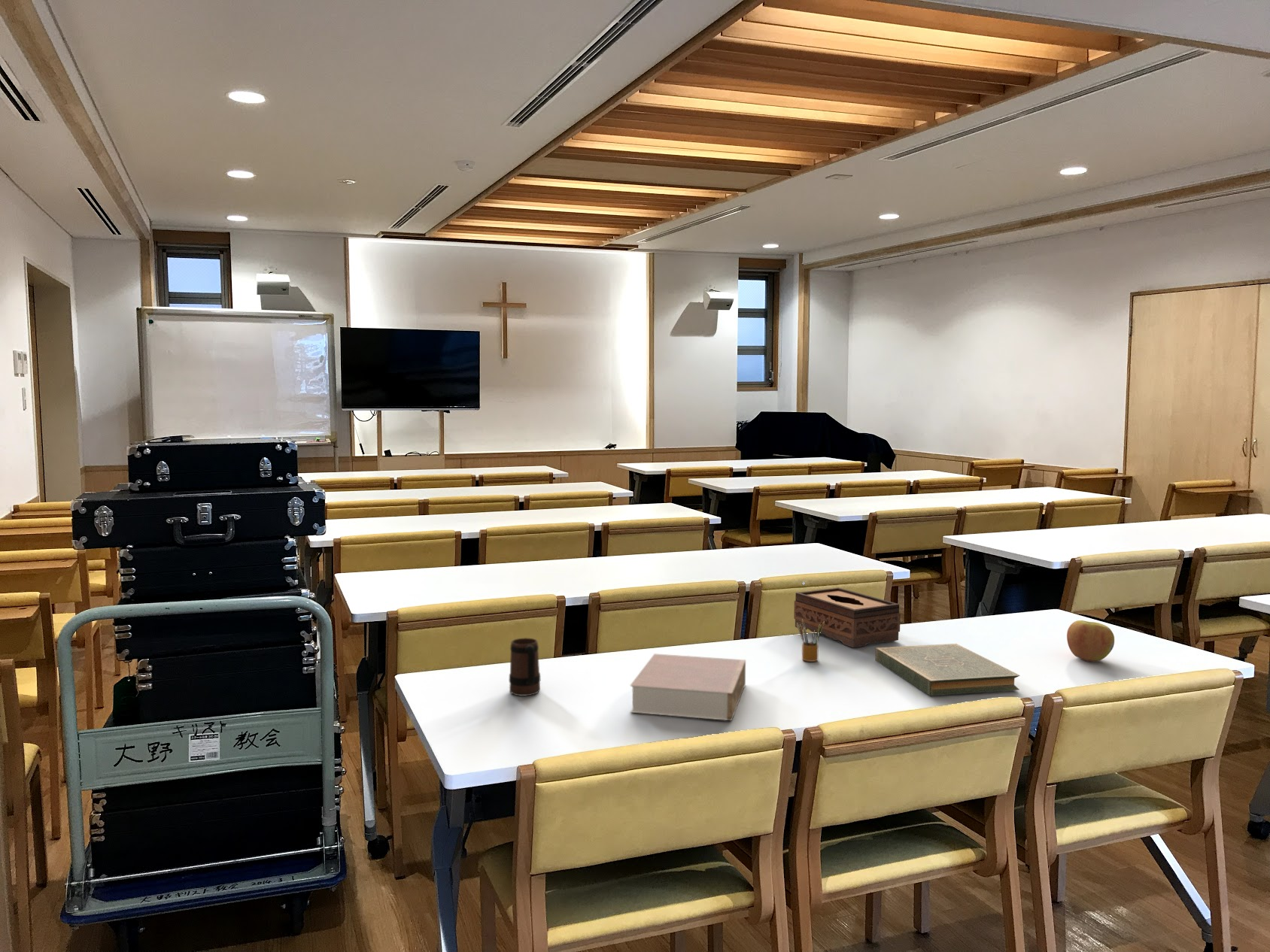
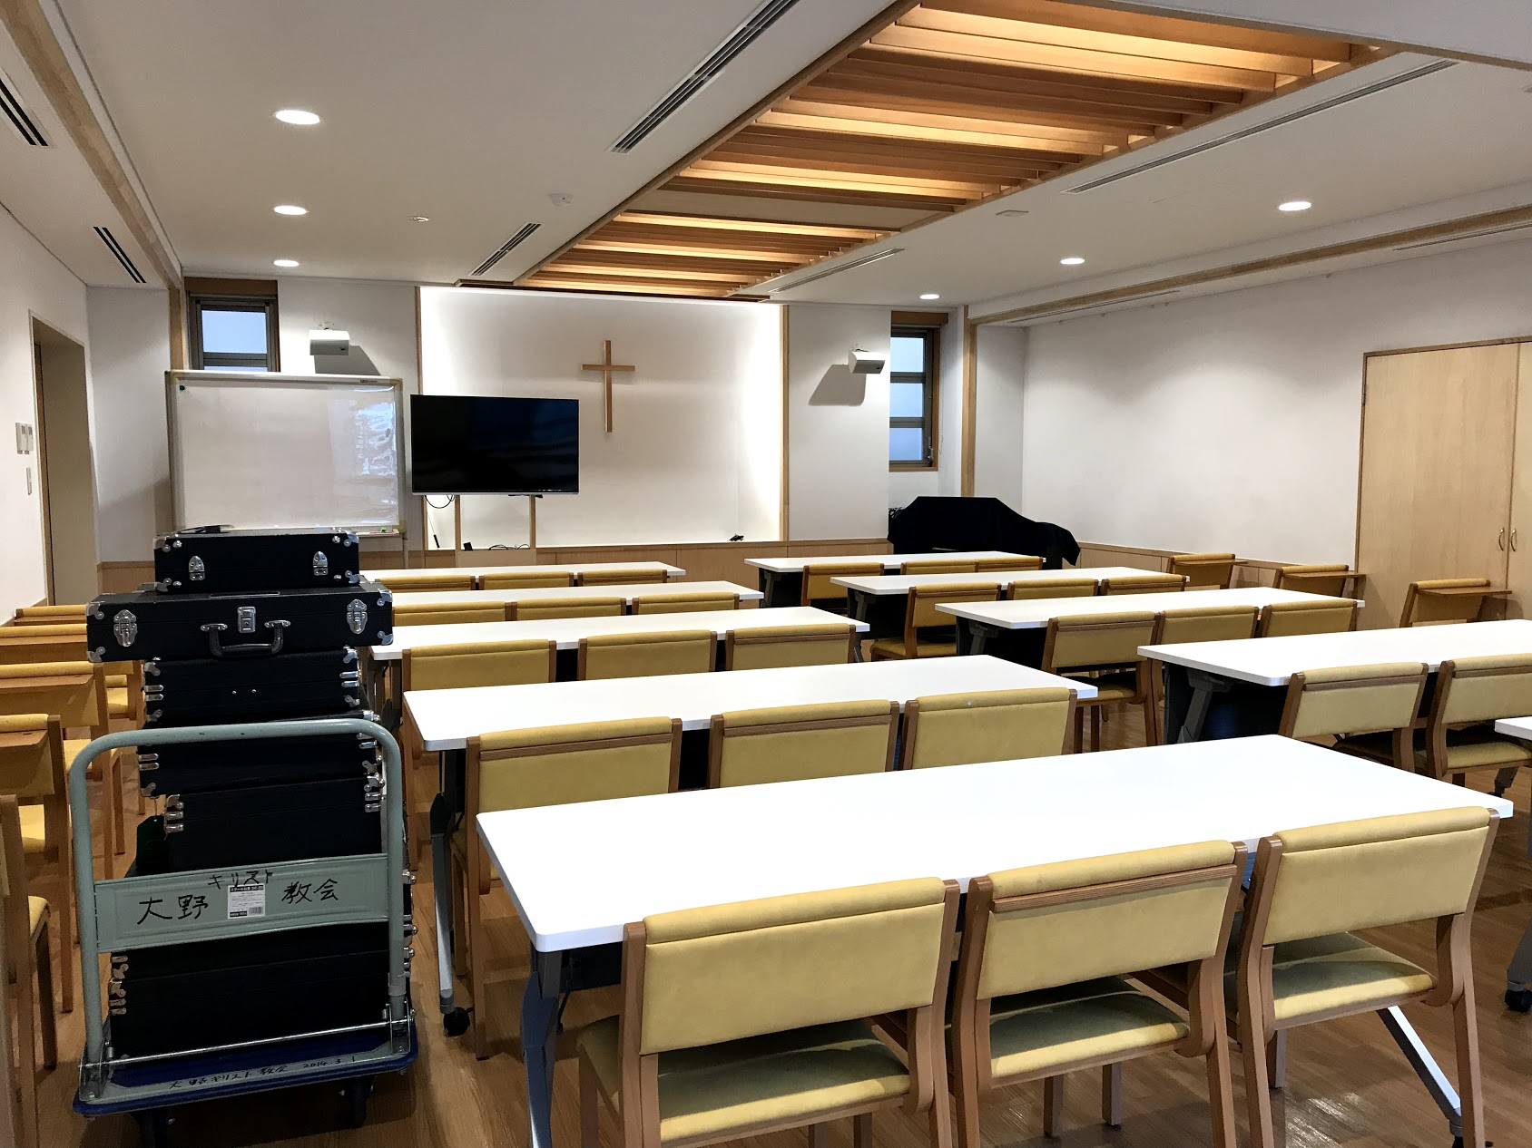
- pencil box (812, 641)
- apple (1090, 640)
- book (943, 668)
- book (690, 684)
- tissue box (846, 616)
- mug (526, 667)
